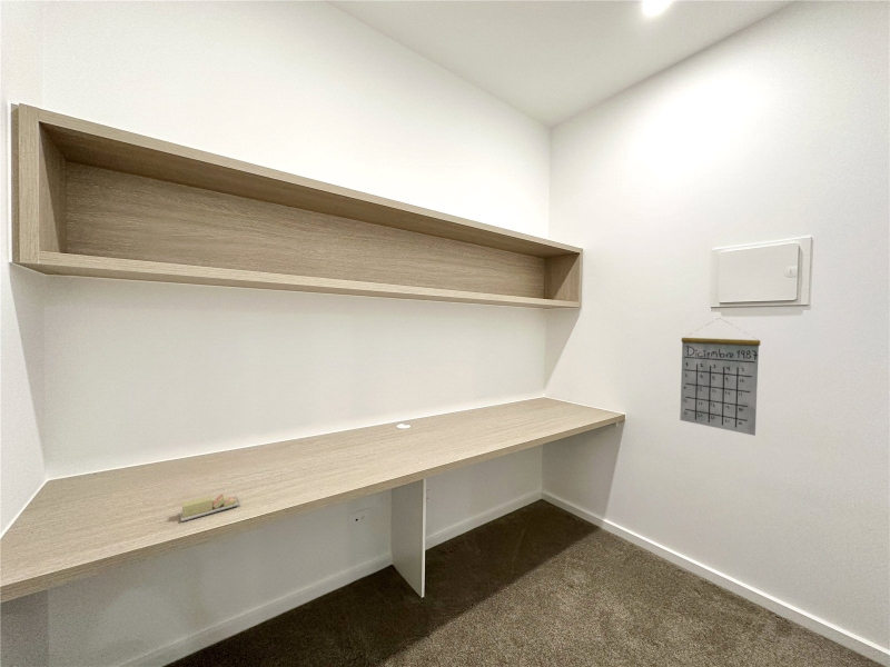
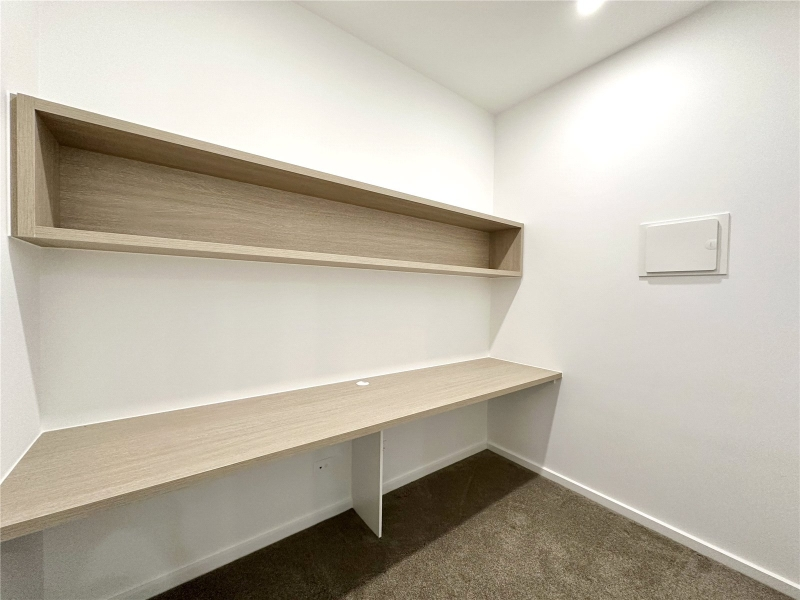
- sticky notes (210, 502)
- calendar (716, 372)
